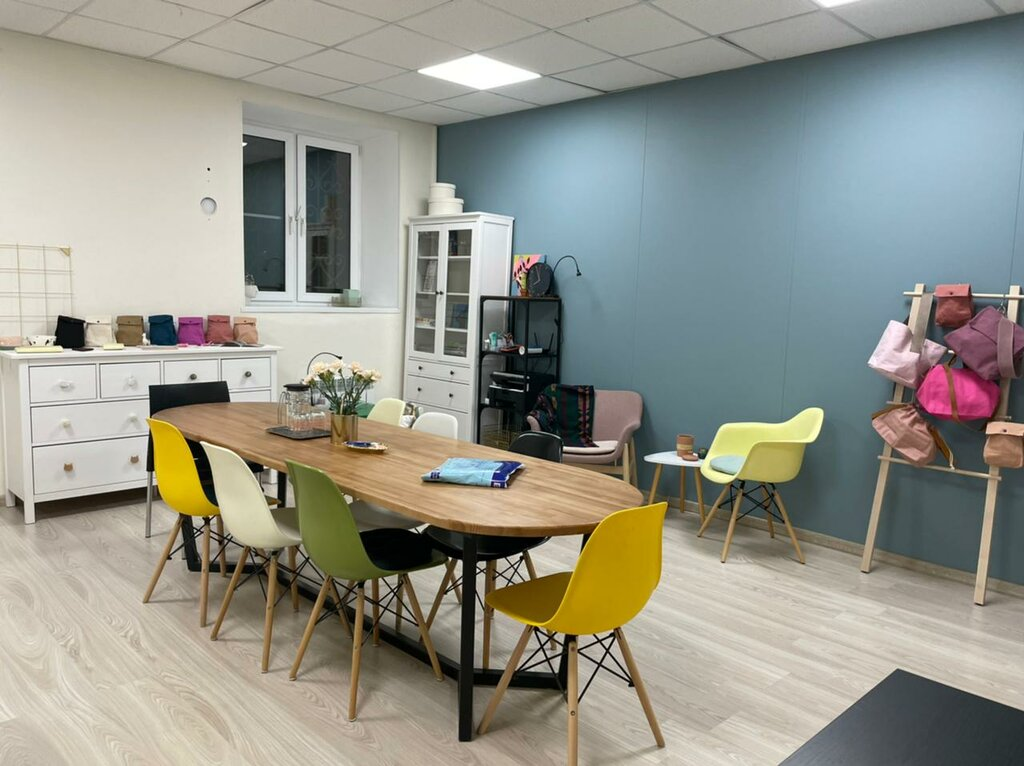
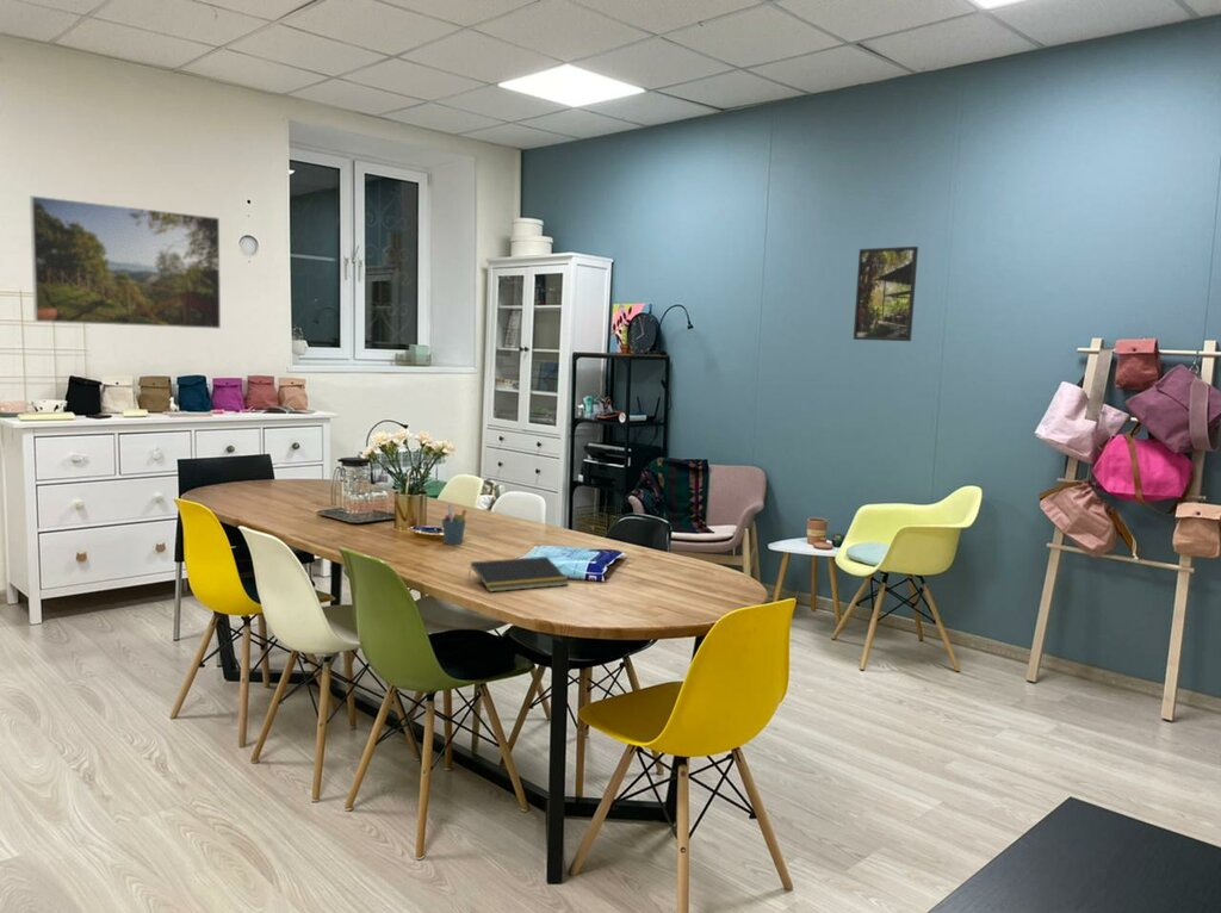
+ pen holder (453, 524)
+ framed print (885, 293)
+ notepad (519, 573)
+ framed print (131, 267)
